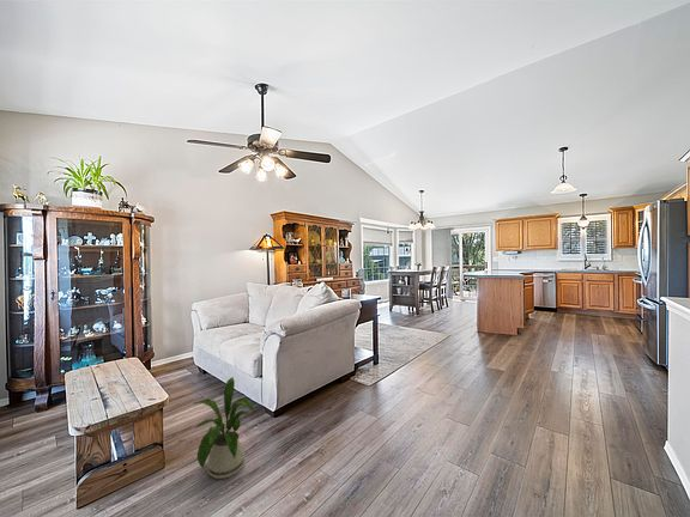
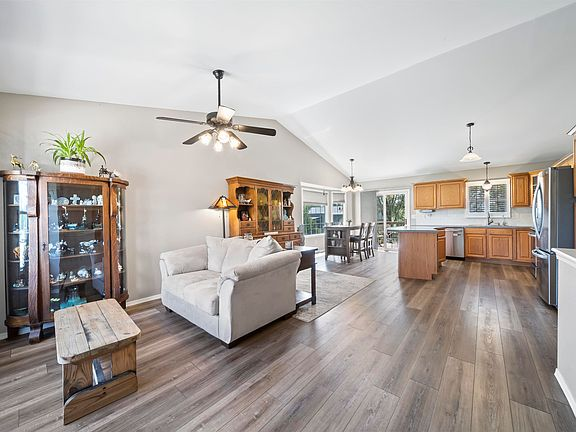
- house plant (219, 432)
